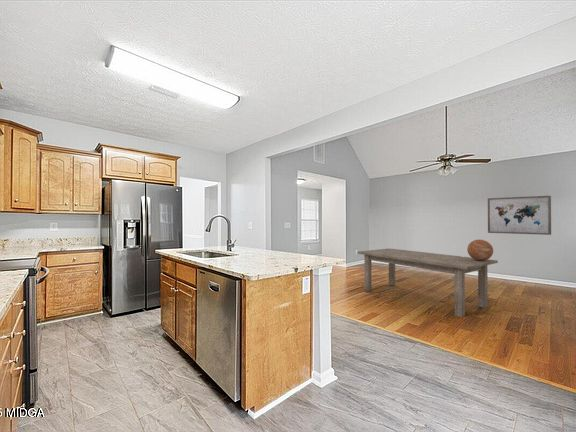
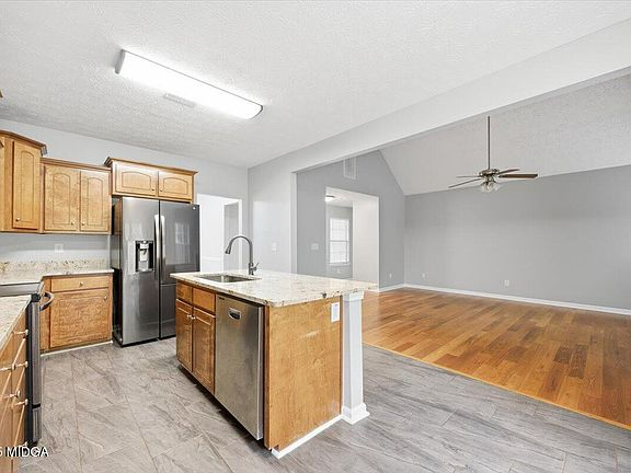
- dining table (421, 268)
- decorative globe (480, 249)
- wall art (517, 215)
